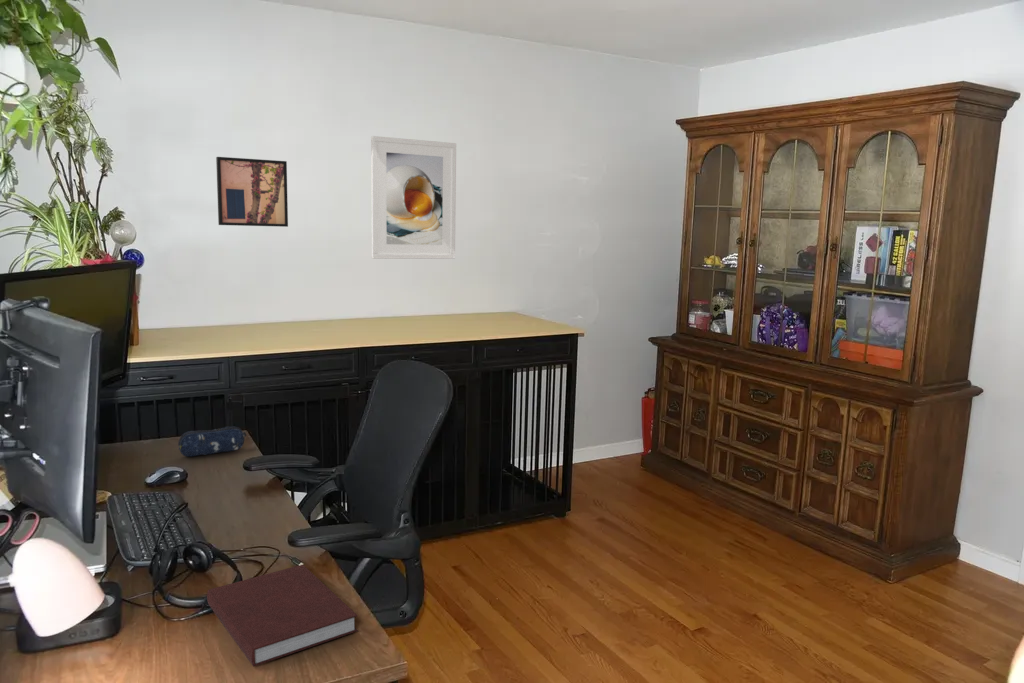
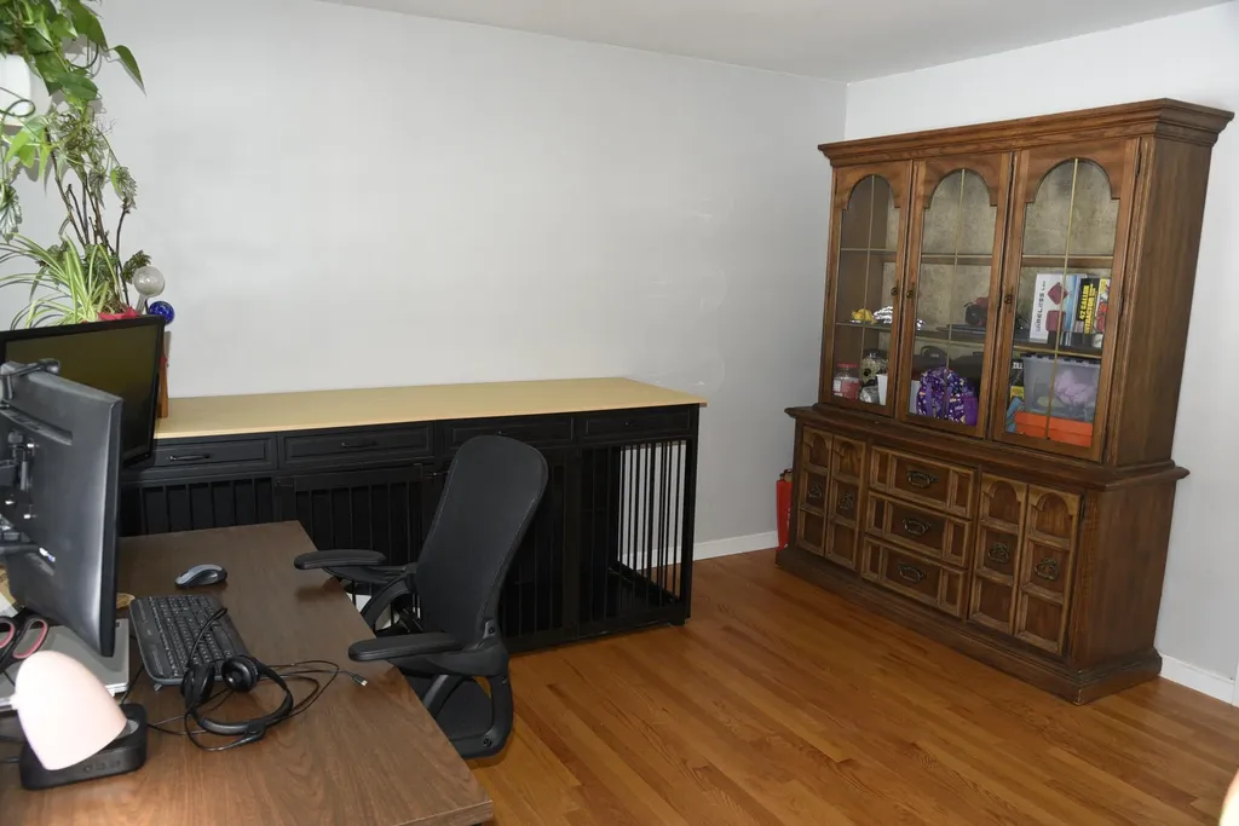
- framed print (414, 199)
- notebook (280, 610)
- pencil case (212, 441)
- wall art (252, 192)
